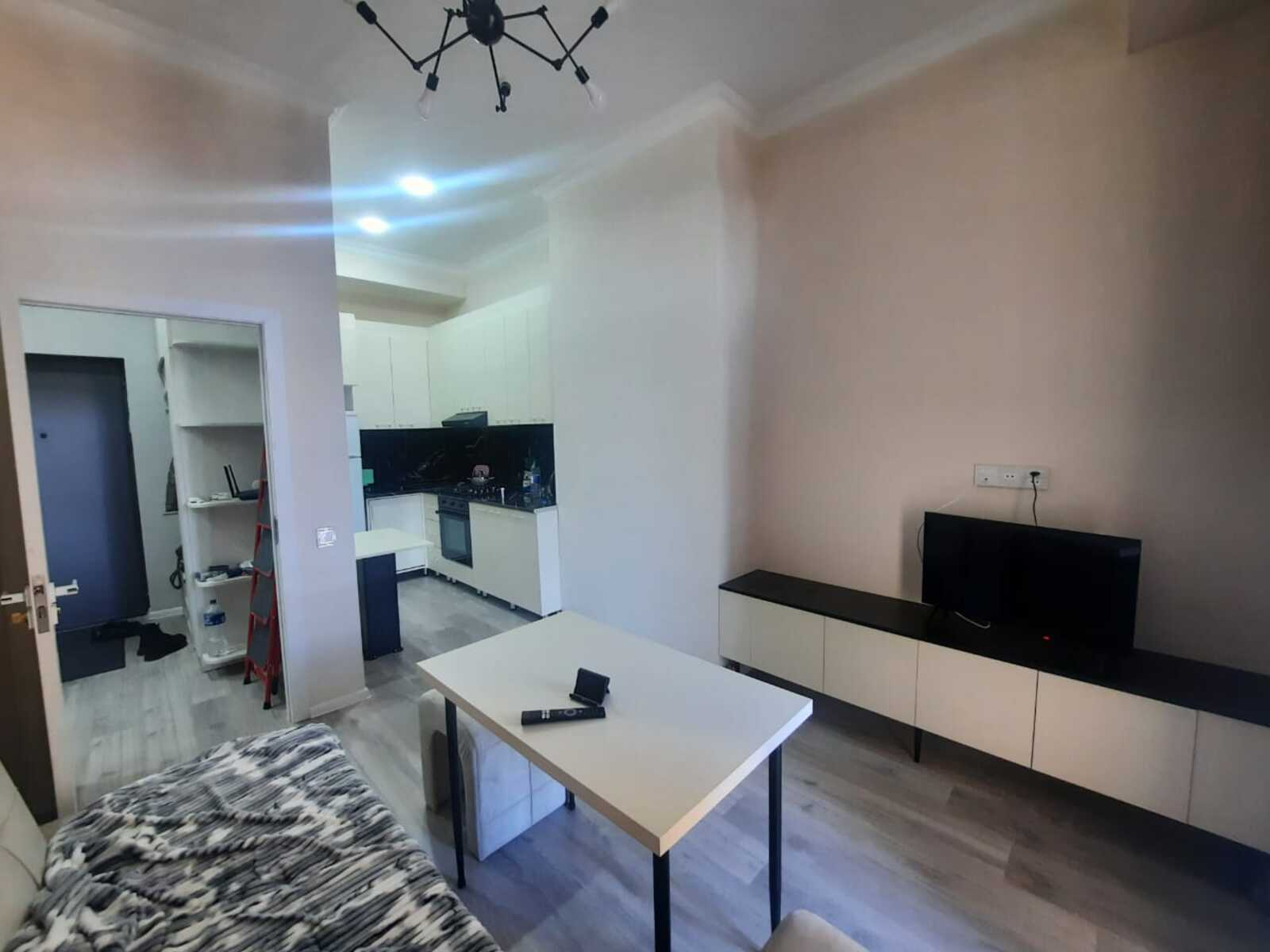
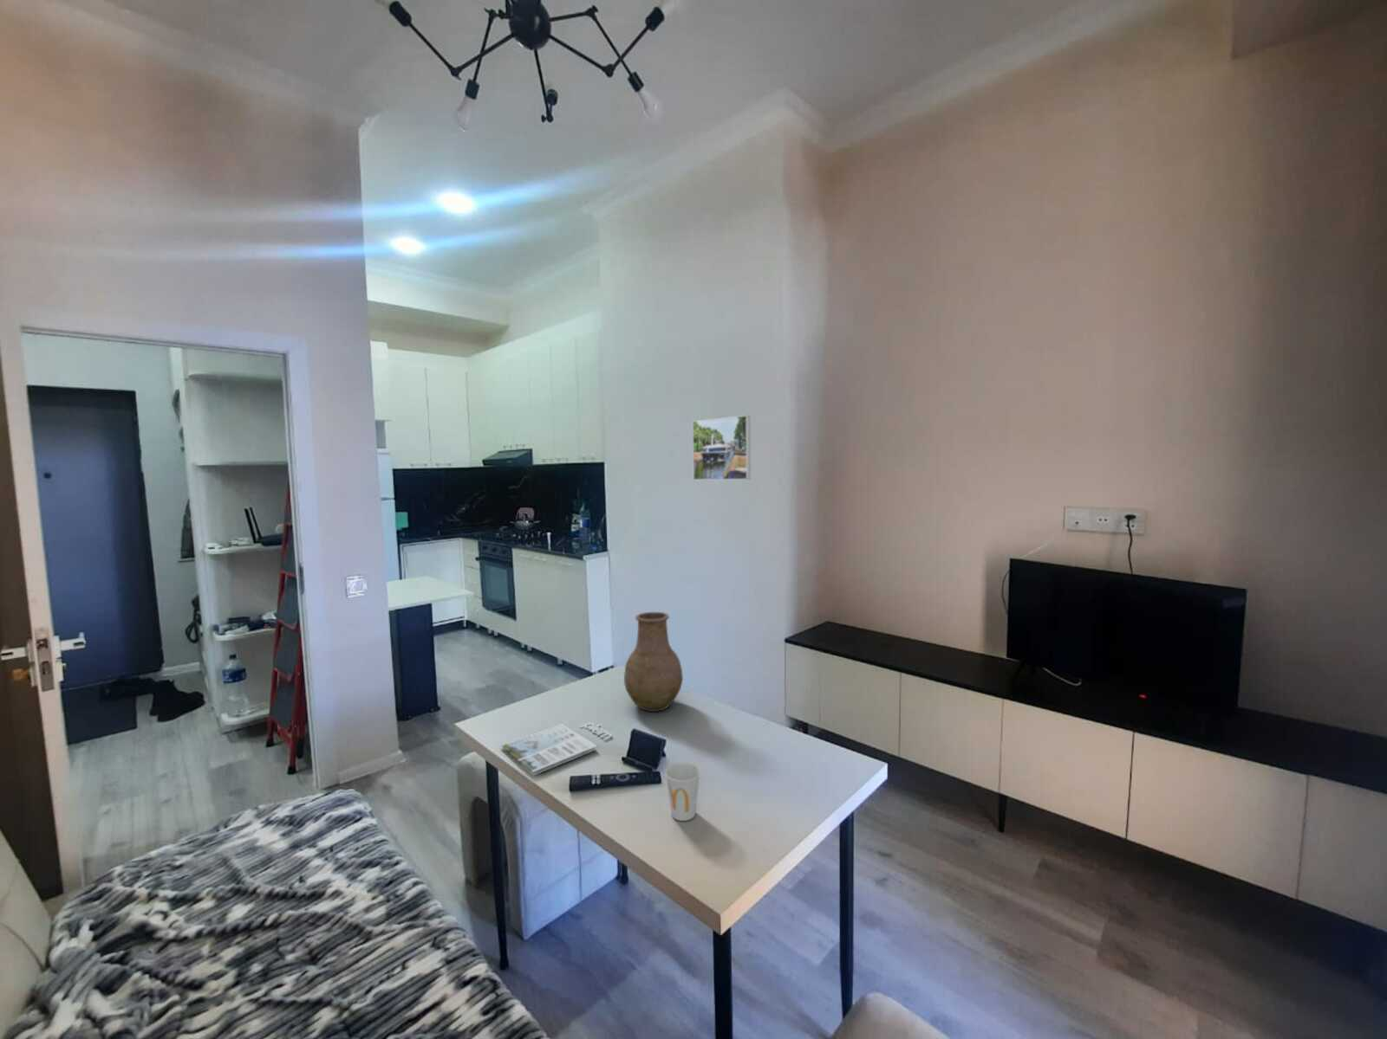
+ vase (653, 660)
+ cup (683, 792)
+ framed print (721, 449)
+ magazine (562, 742)
